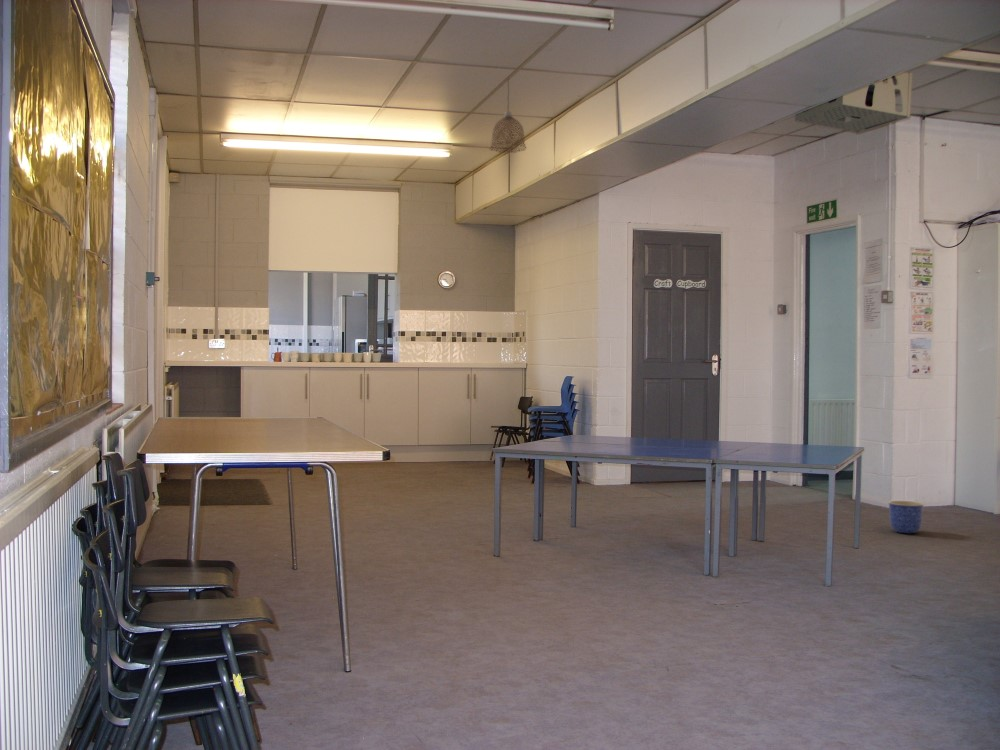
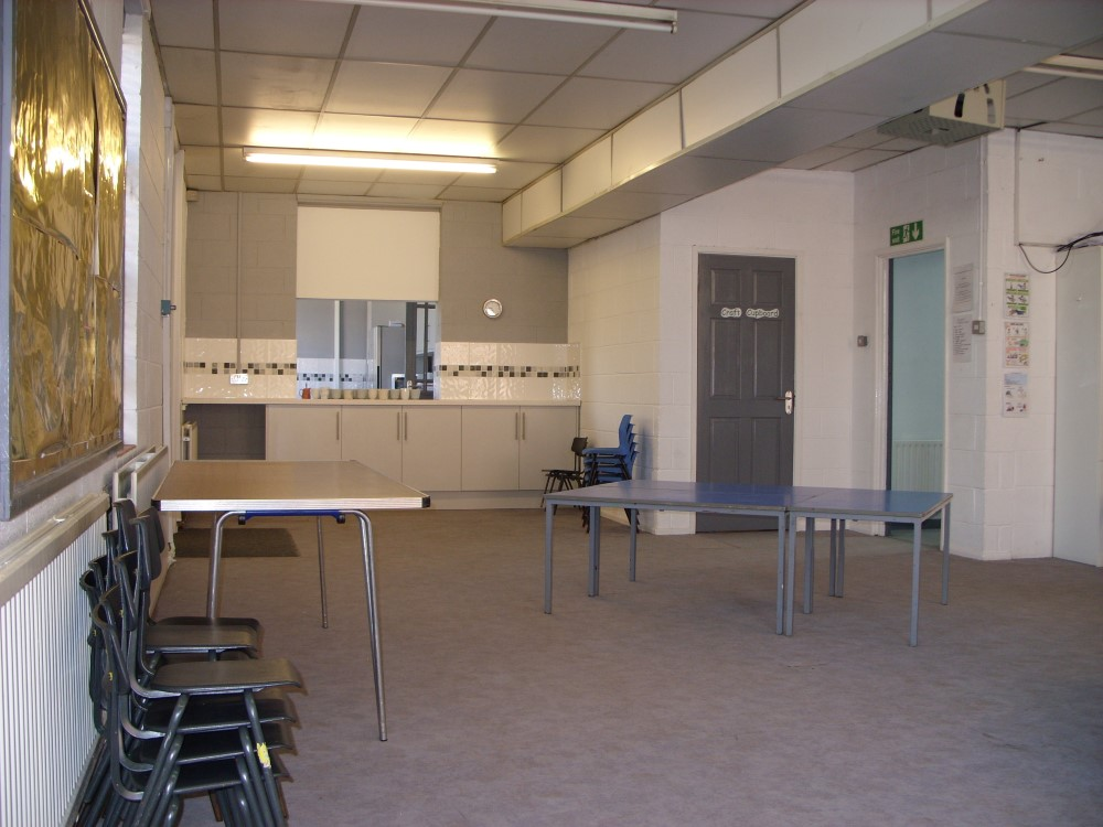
- pendant lamp (508, 113)
- planter (905, 517)
